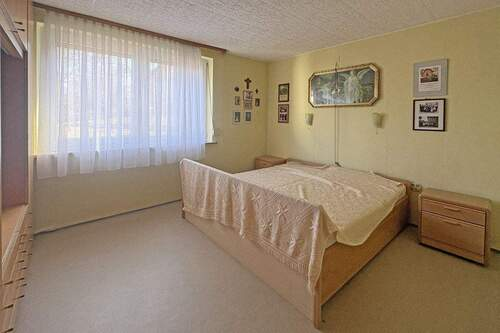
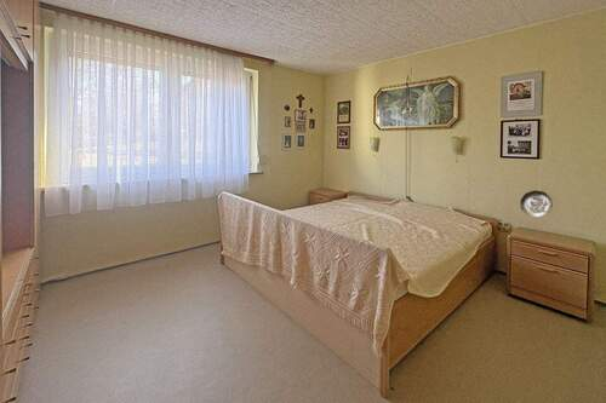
+ decorative plate (536, 203)
